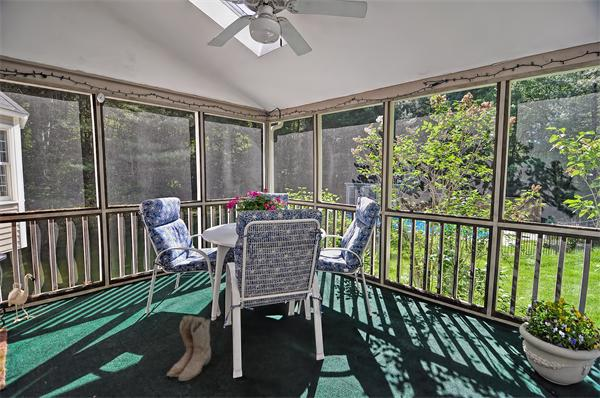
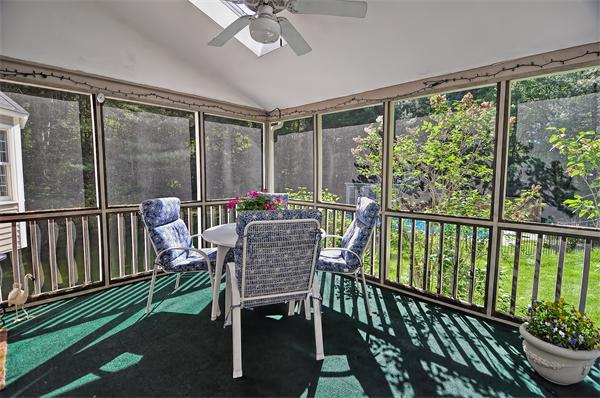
- boots (189, 344)
